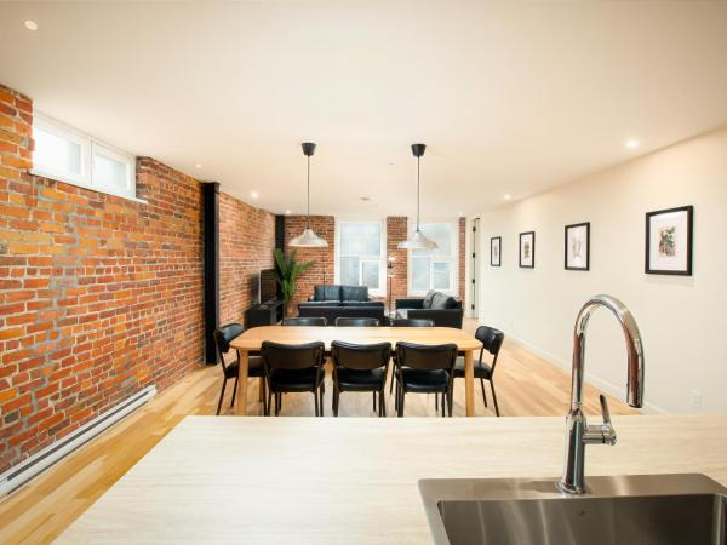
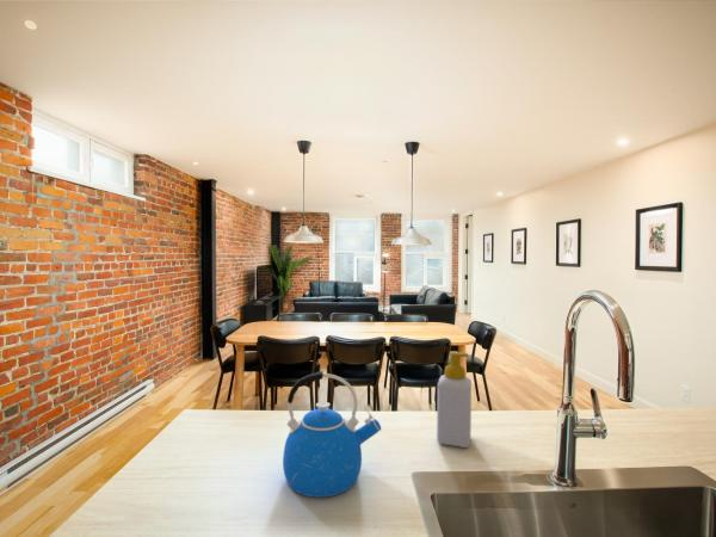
+ soap bottle (453, 396)
+ kettle (332, 424)
